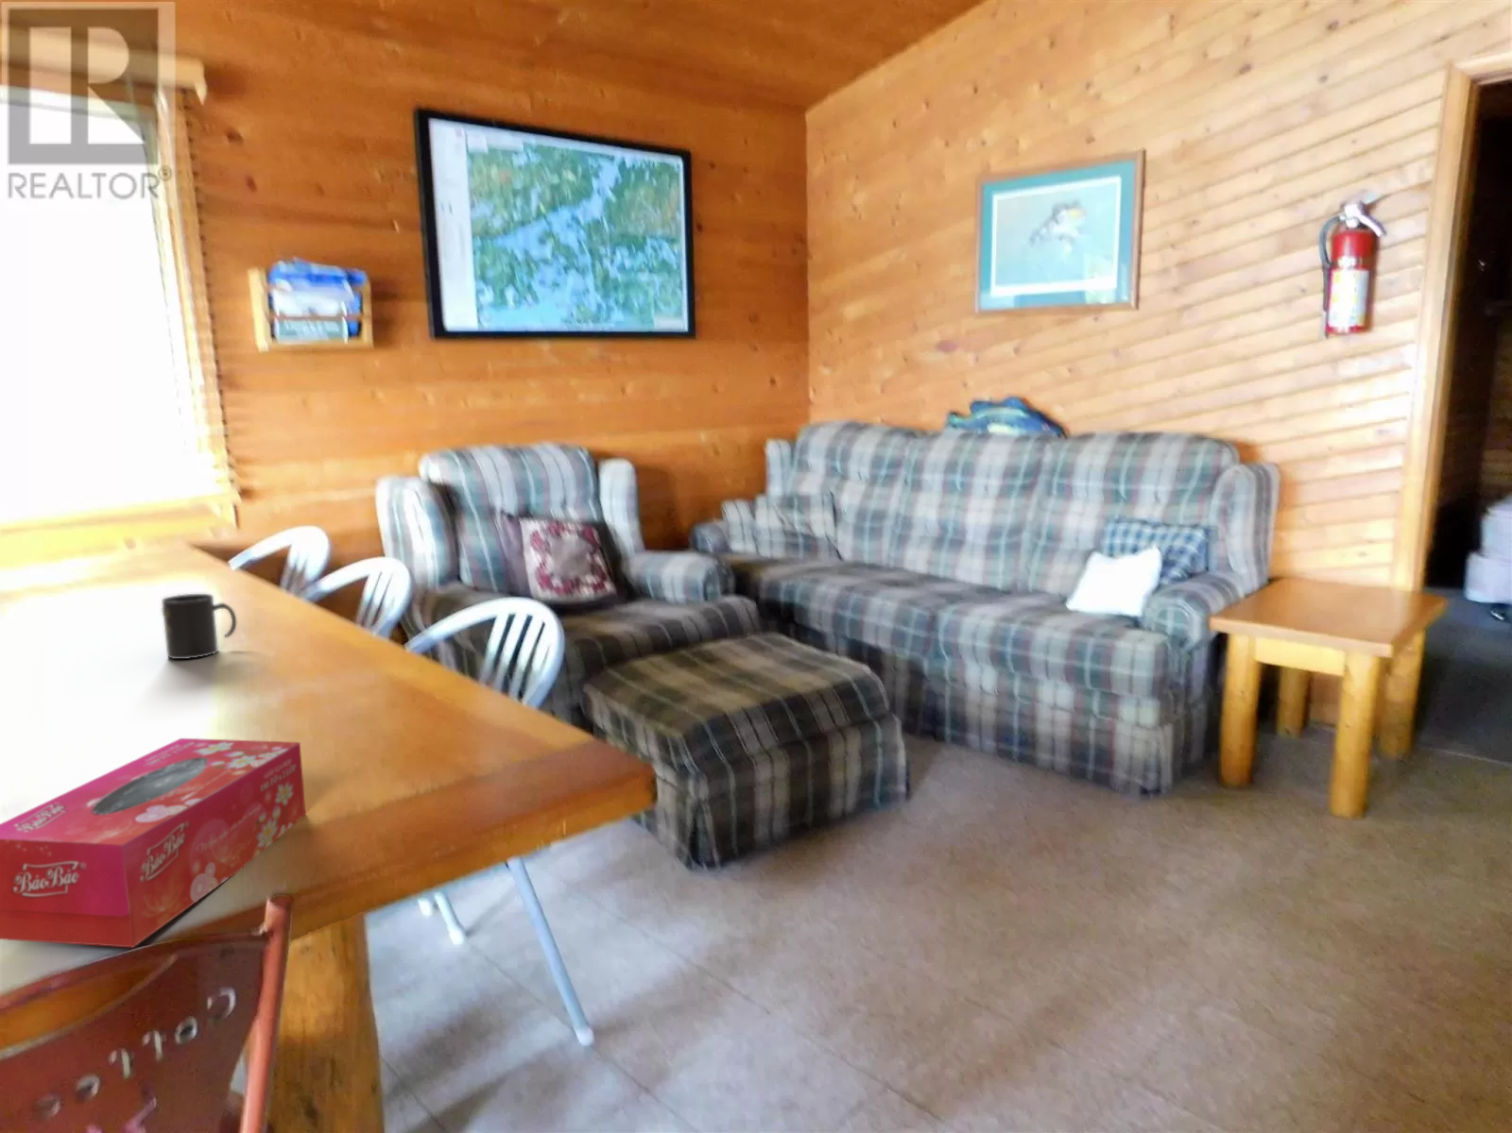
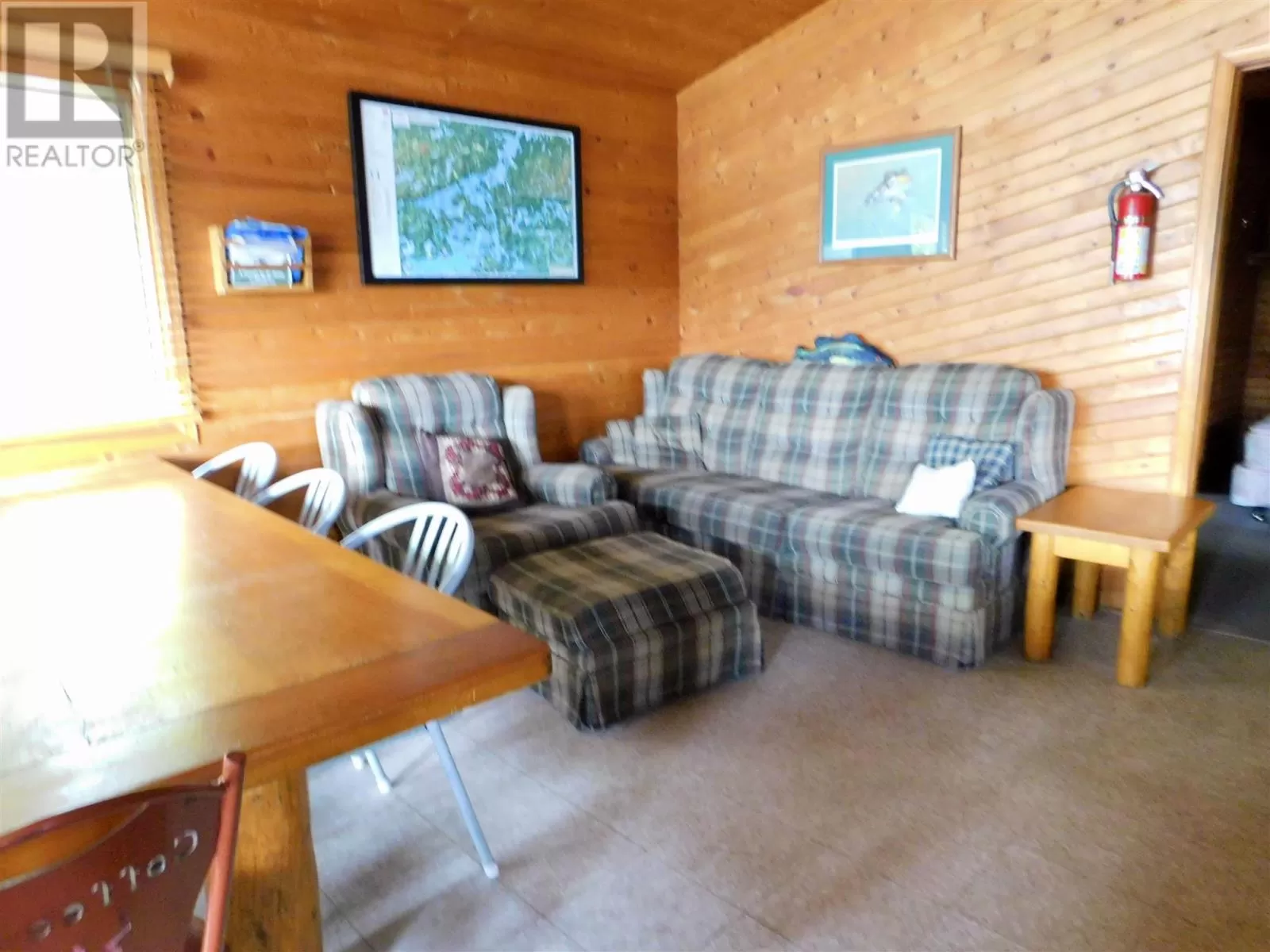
- mug (200, 624)
- tissue box (160, 830)
